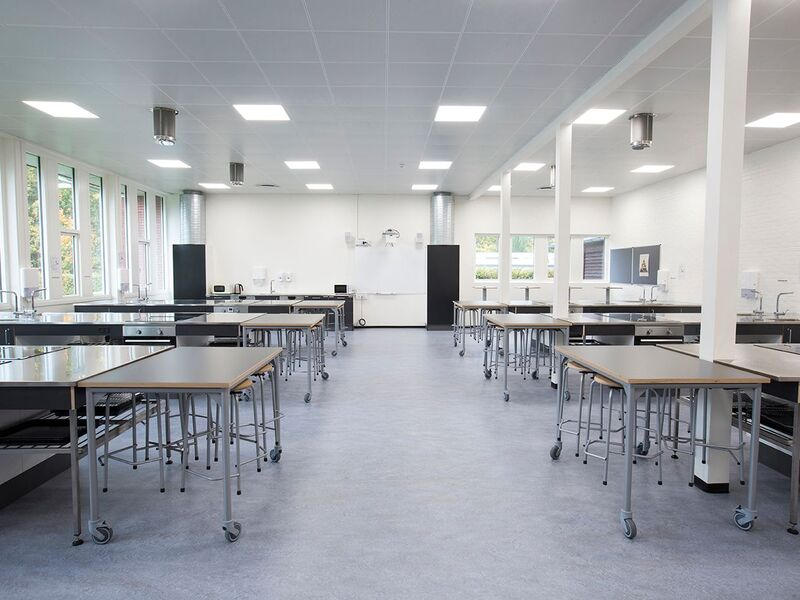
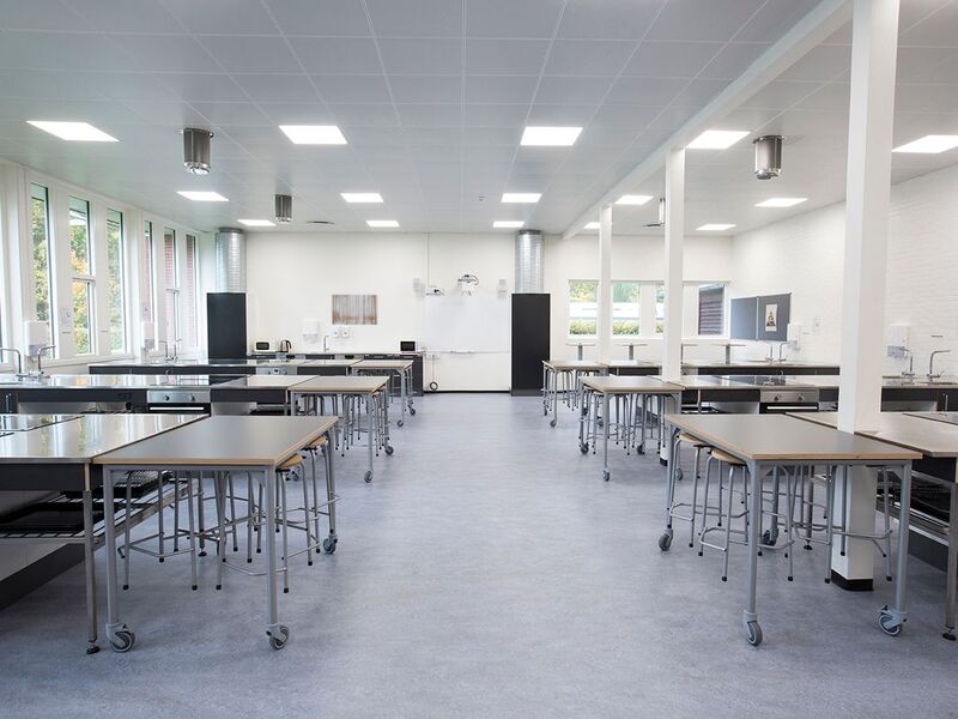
+ wall art (354, 309)
